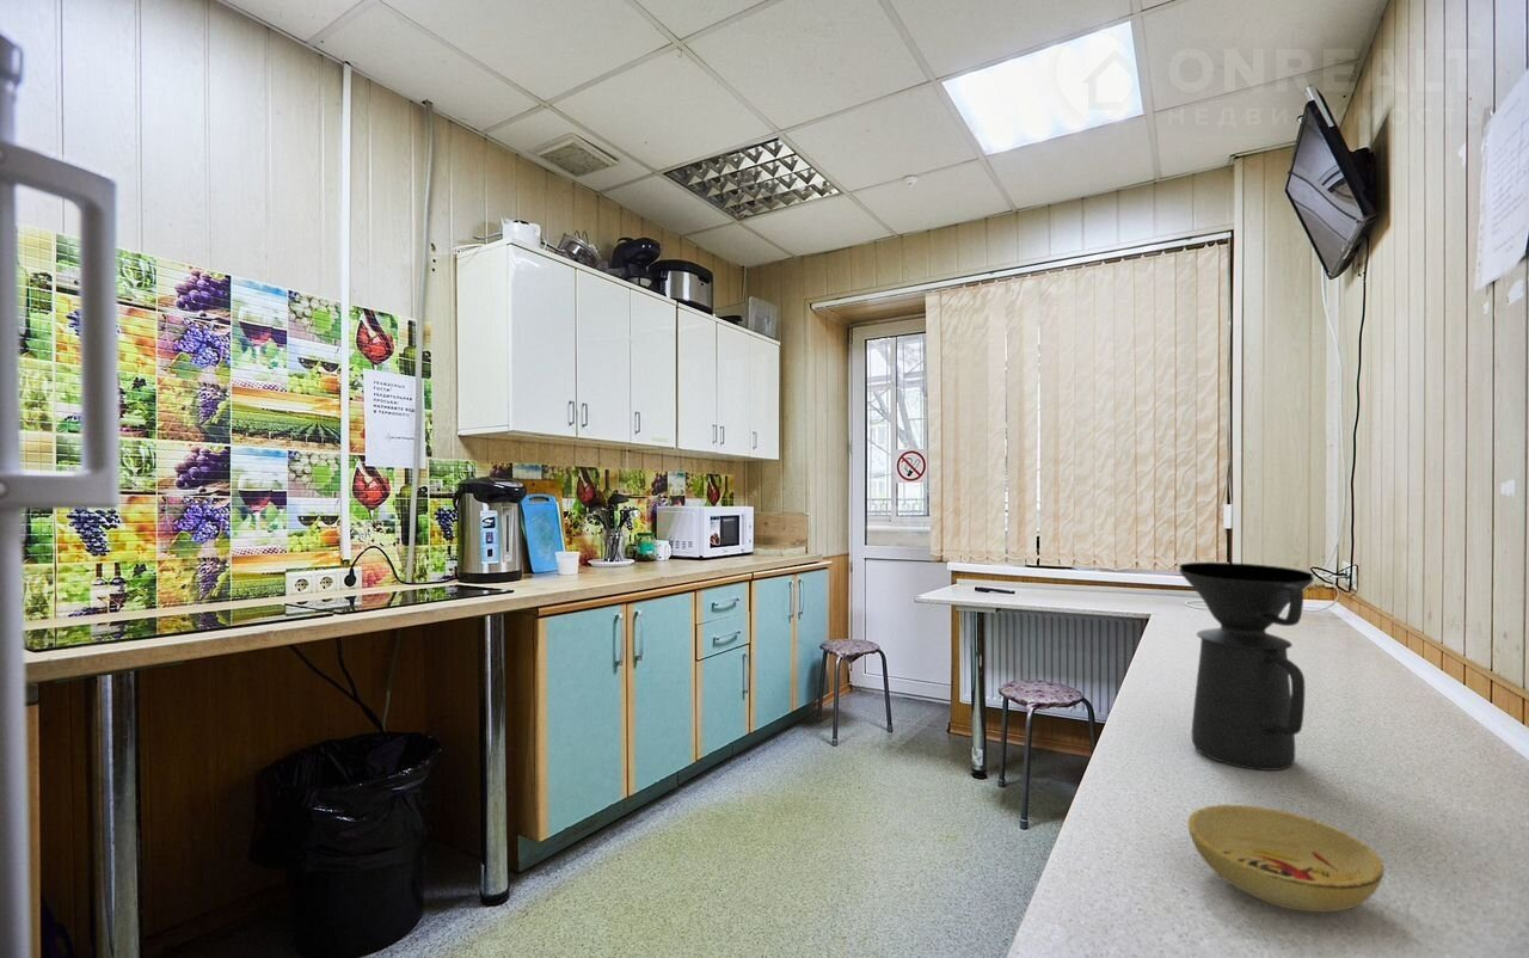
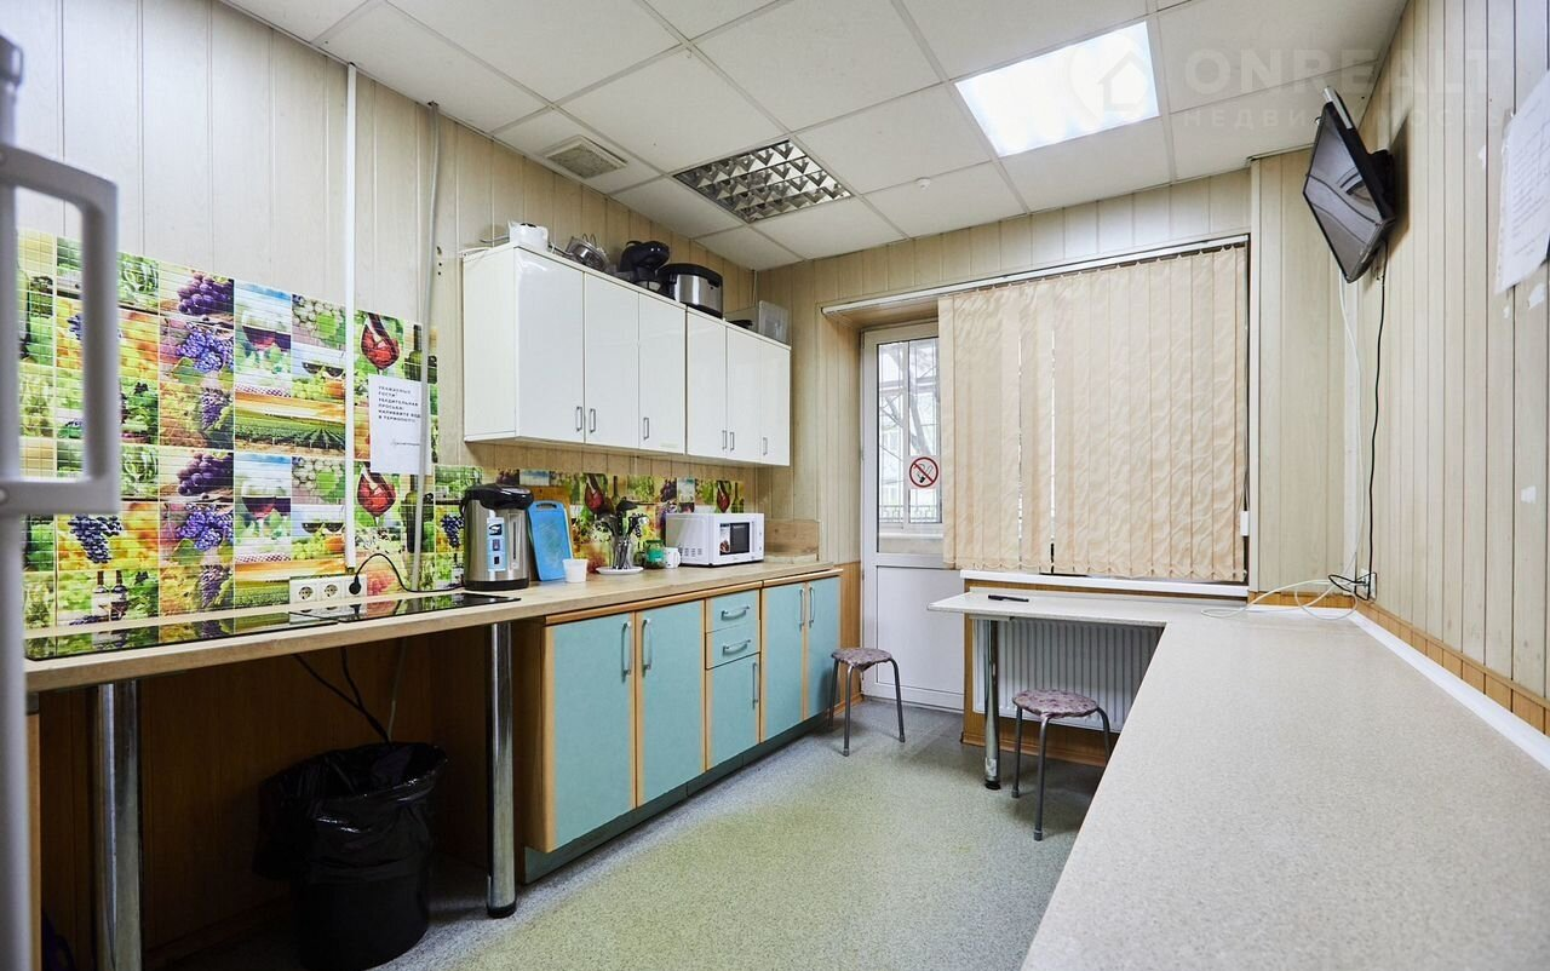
- bowl (1278, 861)
- coffee maker (1242, 662)
